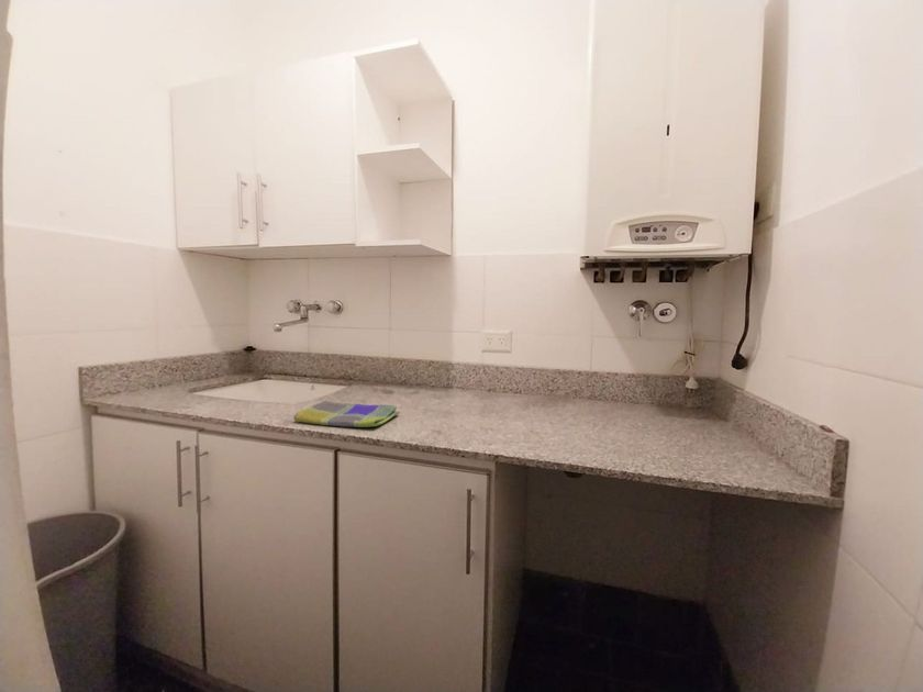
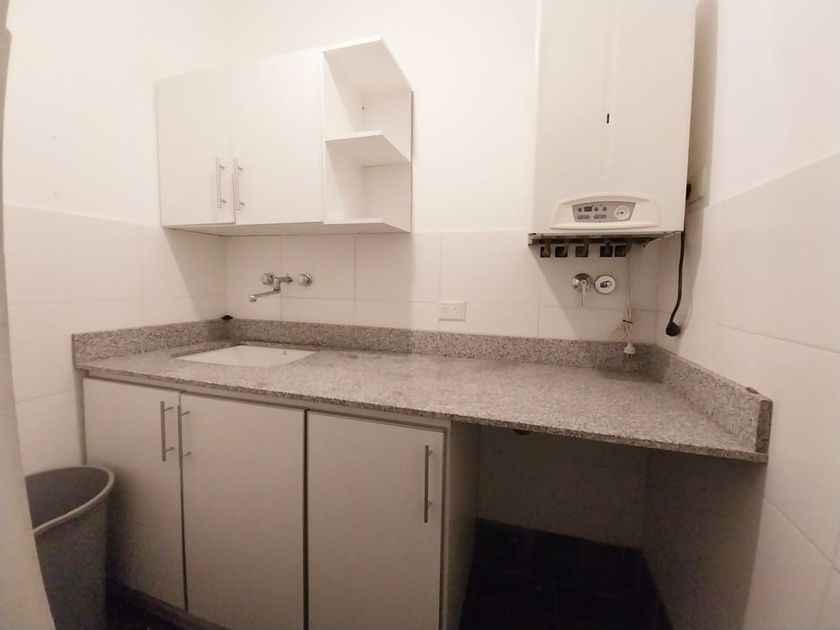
- dish towel (347, 413)
